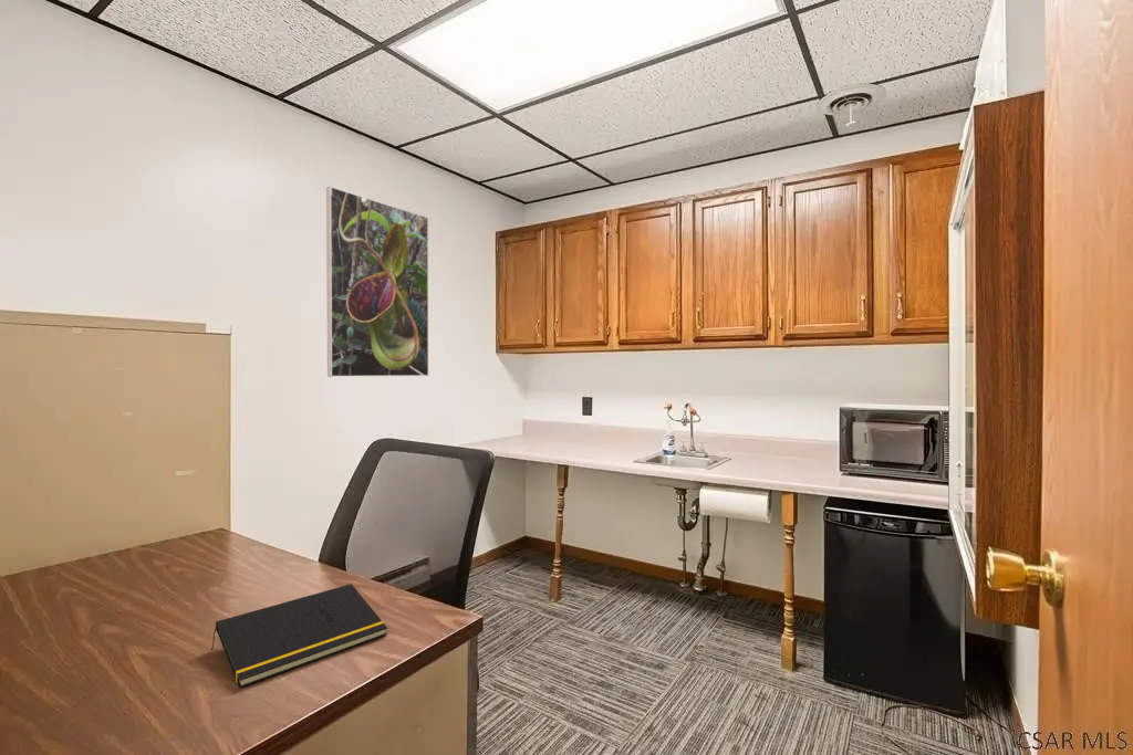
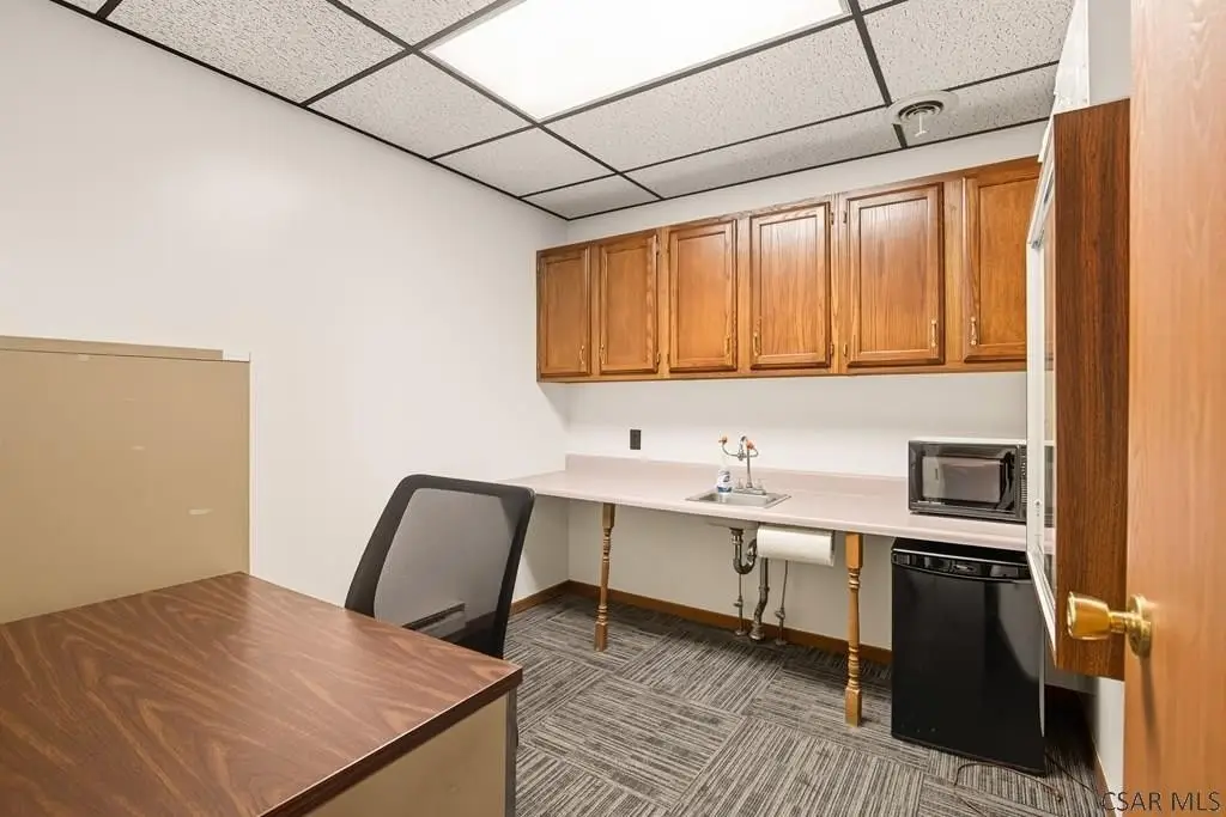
- notepad (303, 628)
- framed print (382, 290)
